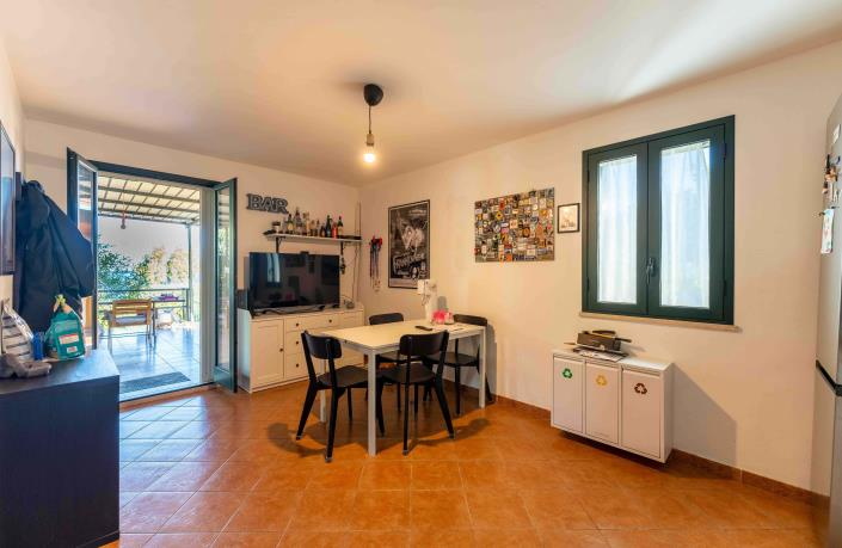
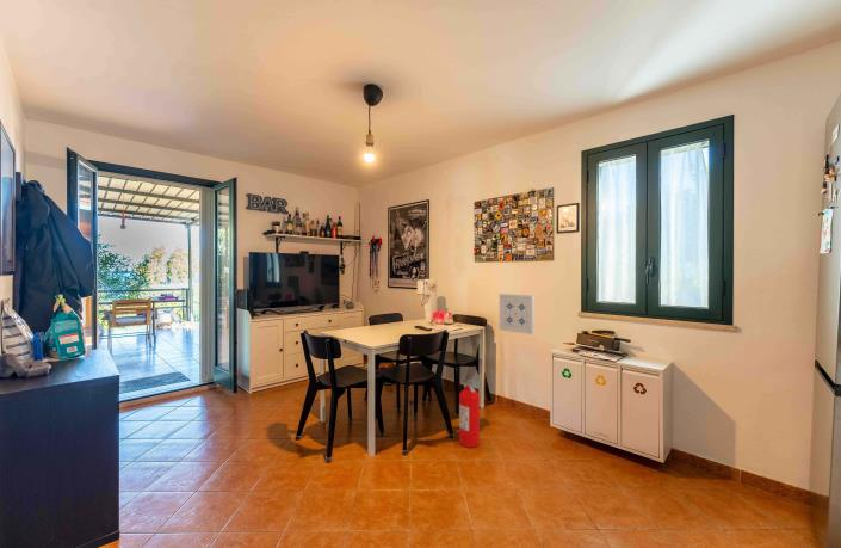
+ wall art (515, 313)
+ fire extinguisher (469, 410)
